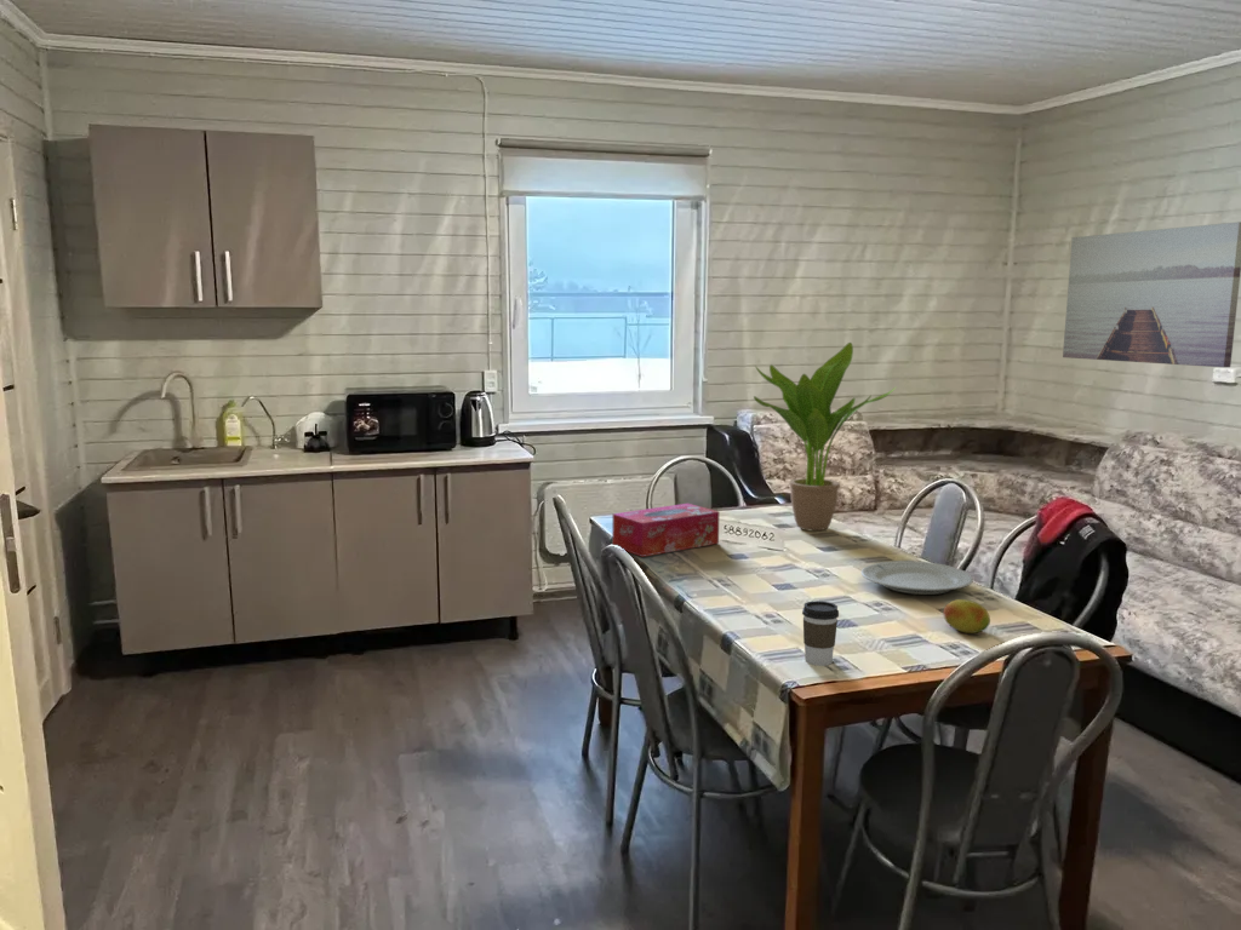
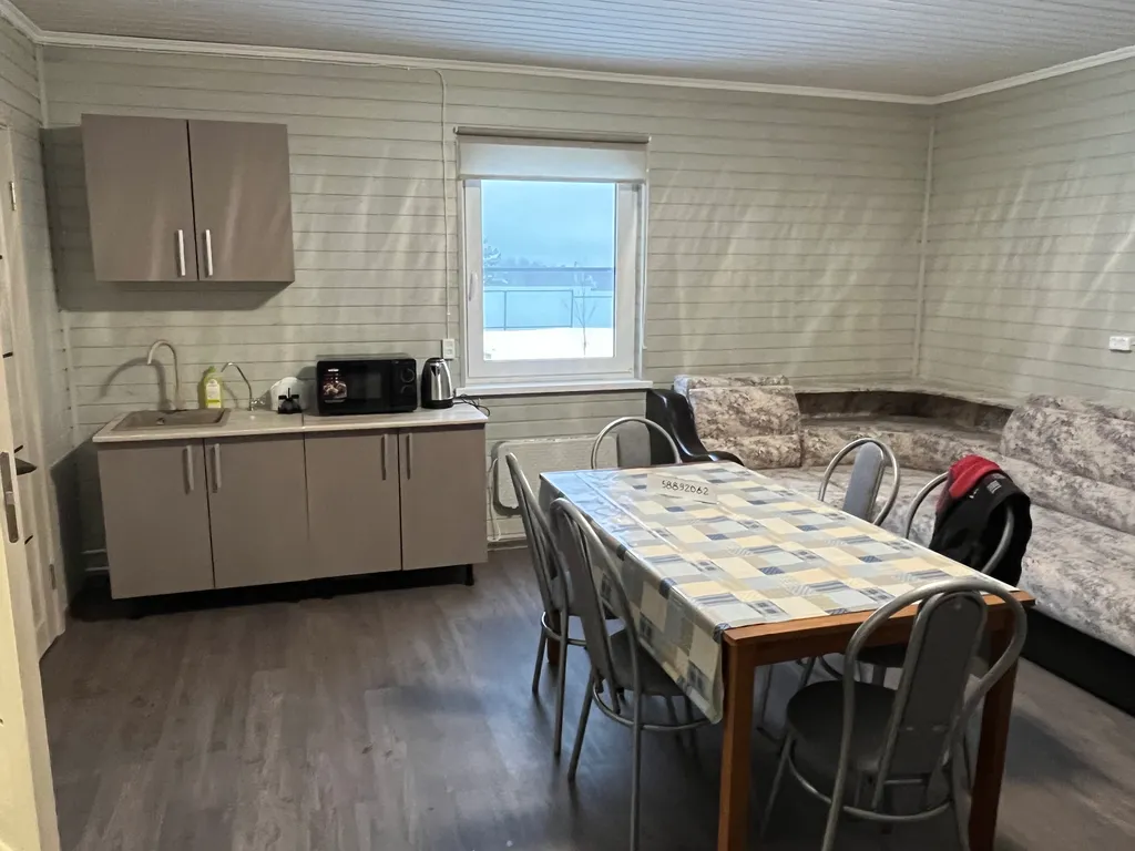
- fruit (966, 615)
- coffee cup (819, 633)
- wall art (1144, 297)
- chinaware (915, 579)
- tissue box (665, 528)
- potted plant (805, 435)
